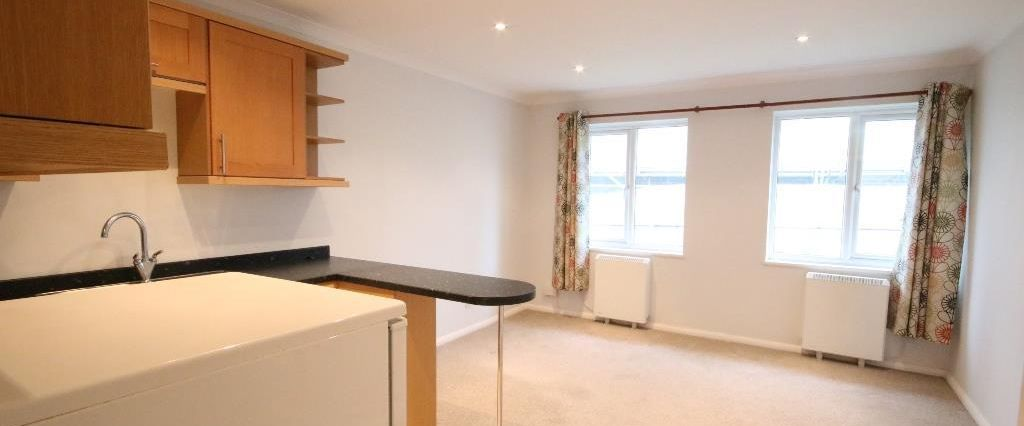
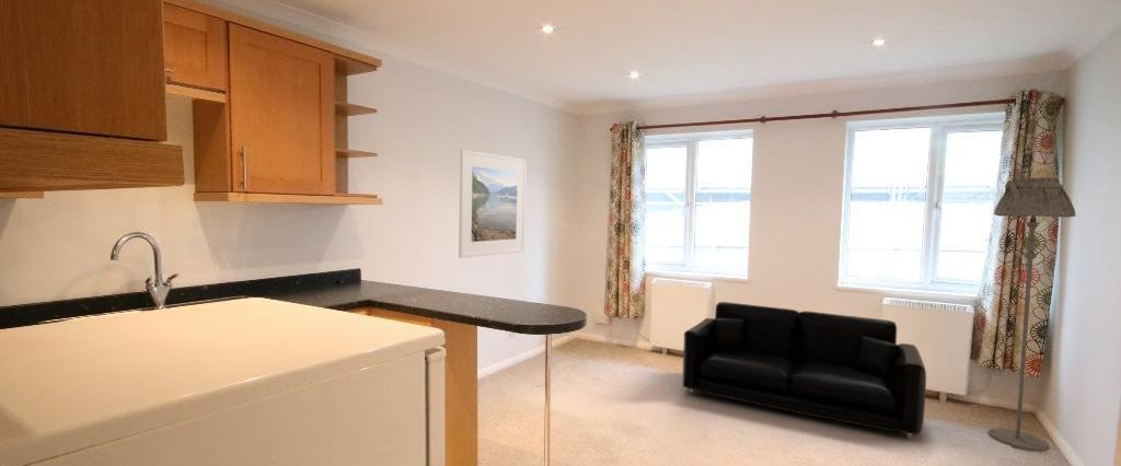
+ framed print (495, 205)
+ loveseat (795, 359)
+ floor lamp (1026, 311)
